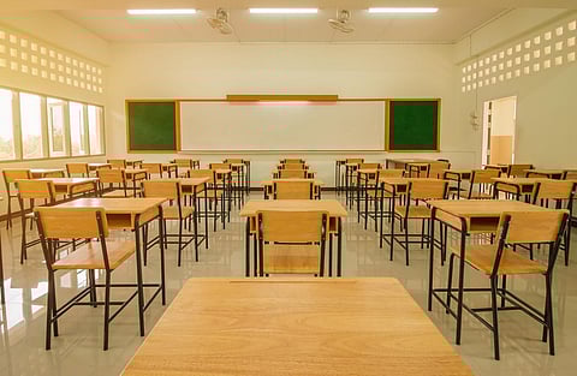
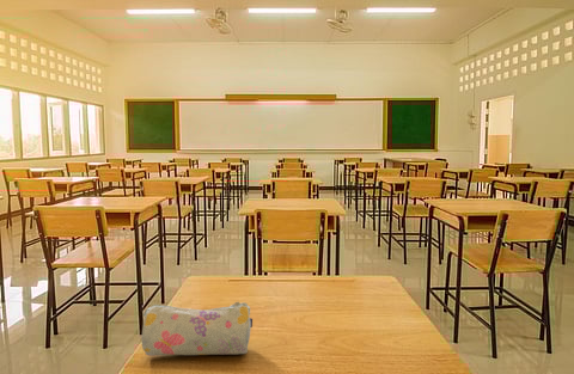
+ pencil case (199, 329)
